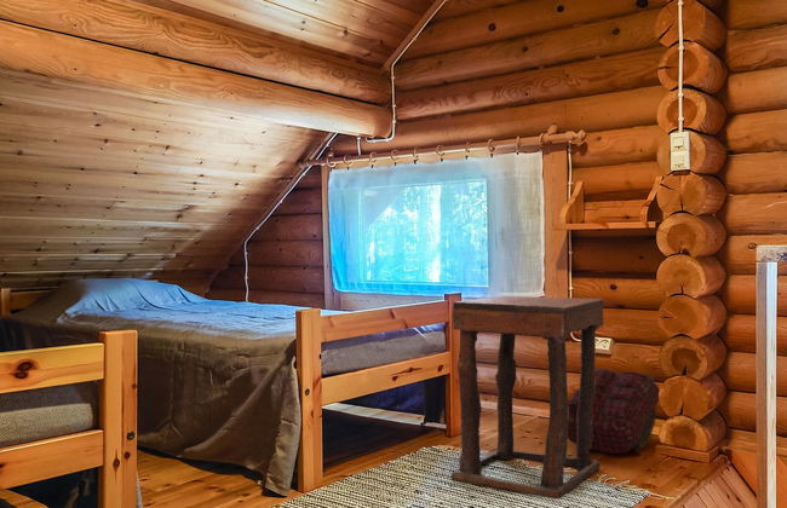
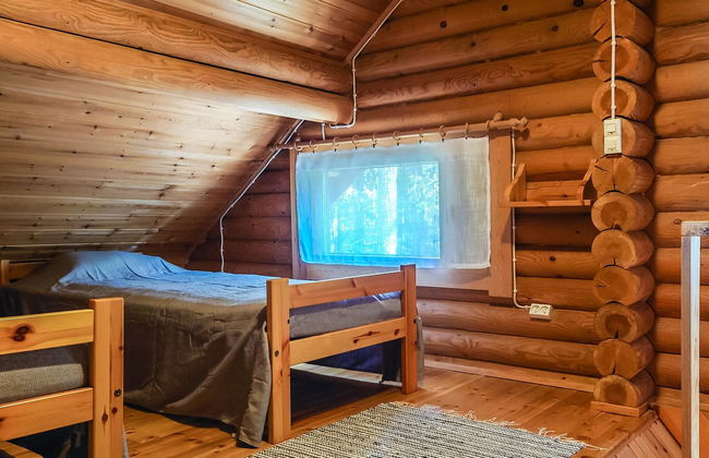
- side table (515, 381)
- backpack (614, 408)
